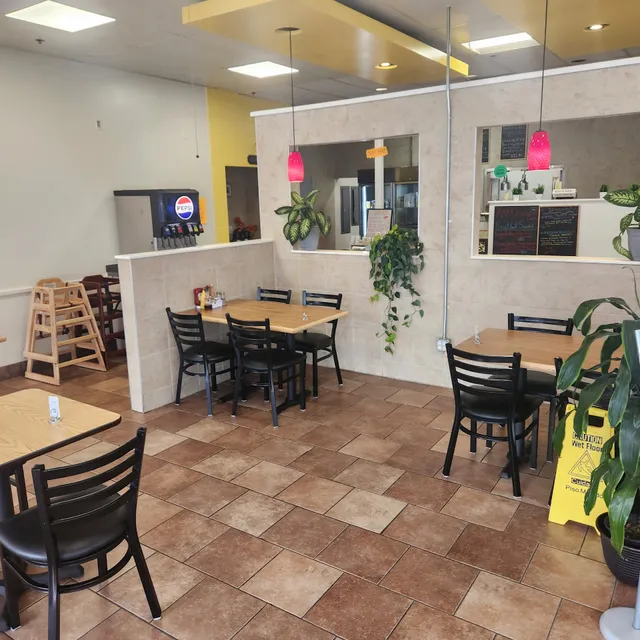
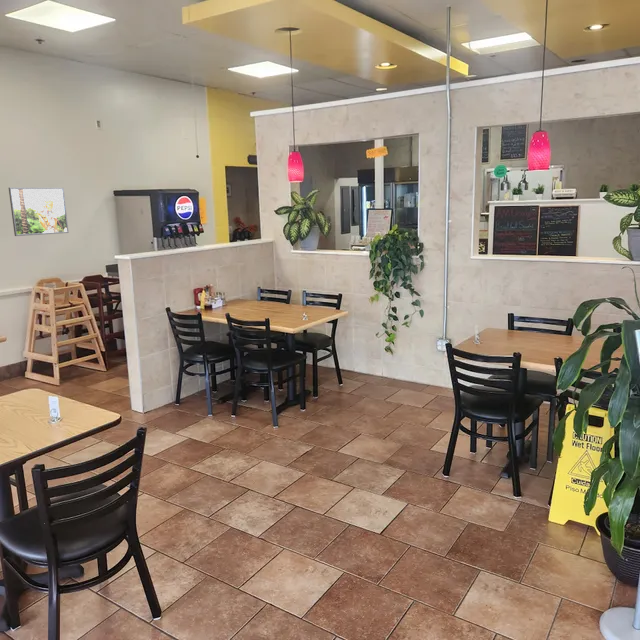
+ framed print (39, 211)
